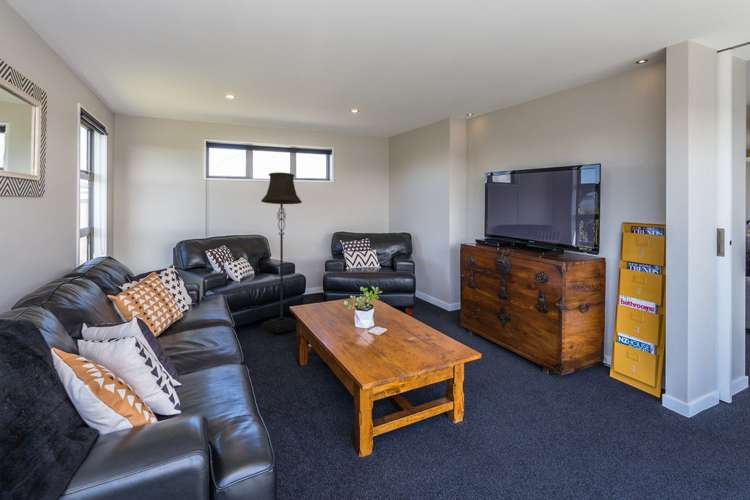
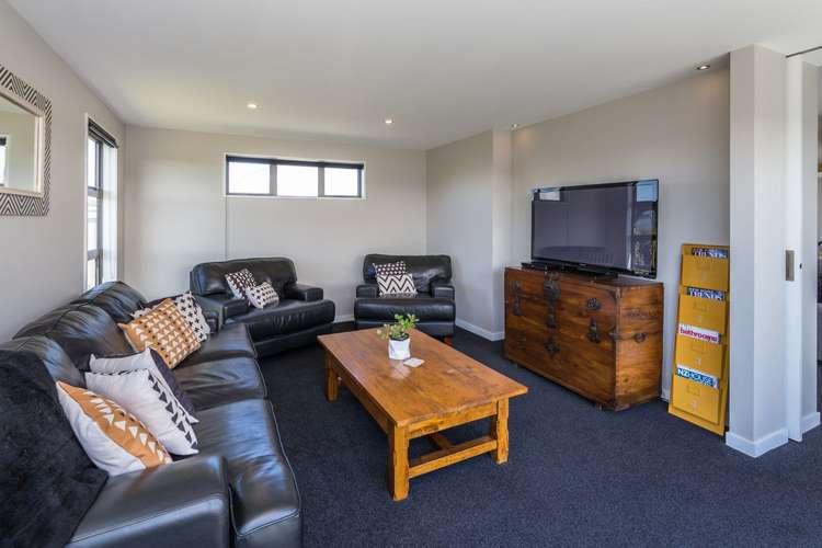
- floor lamp (281, 251)
